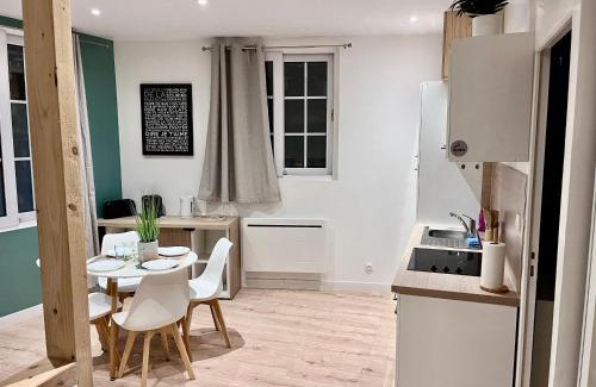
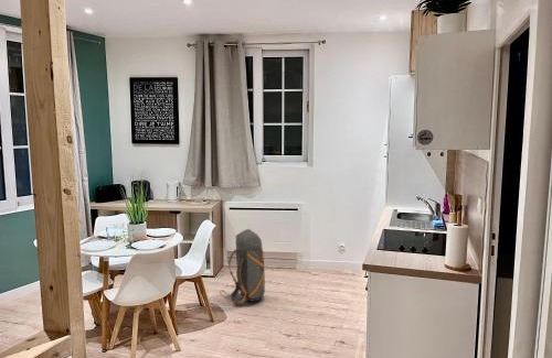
+ backpack (244, 265)
